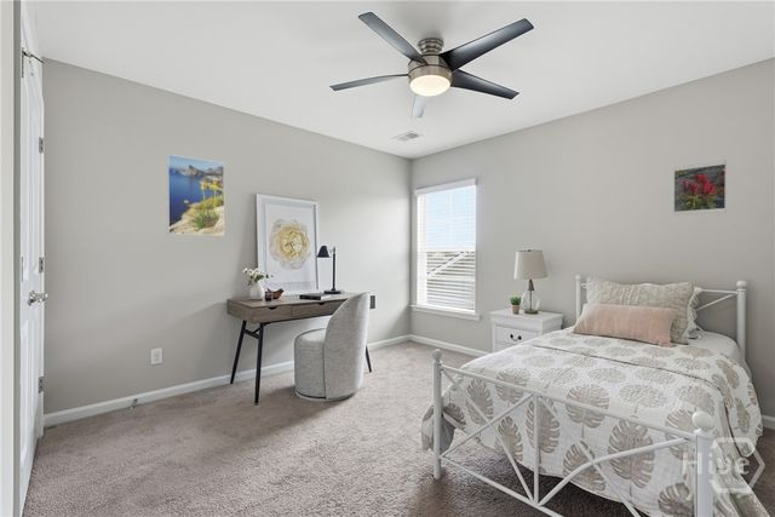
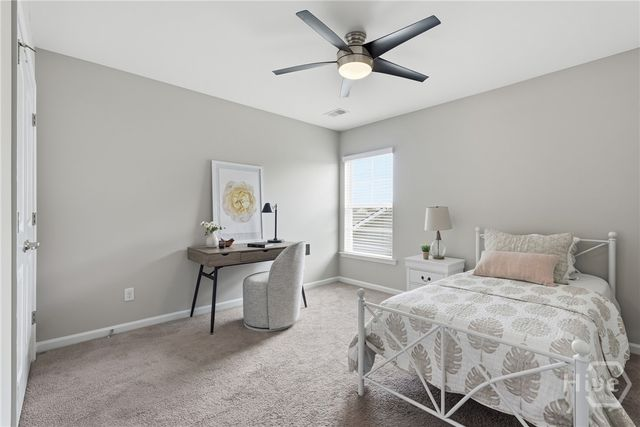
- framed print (699, 189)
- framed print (196, 196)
